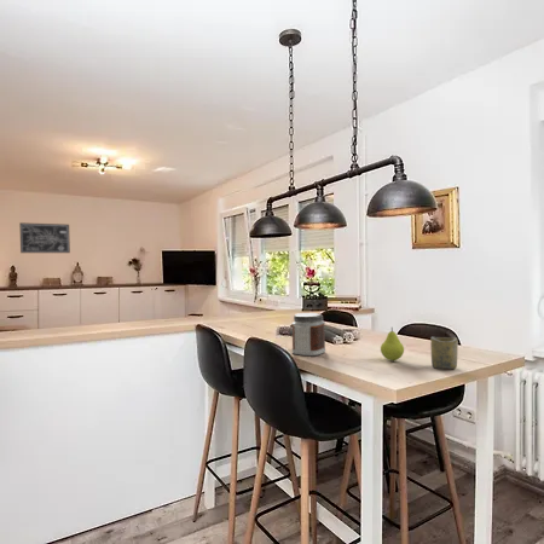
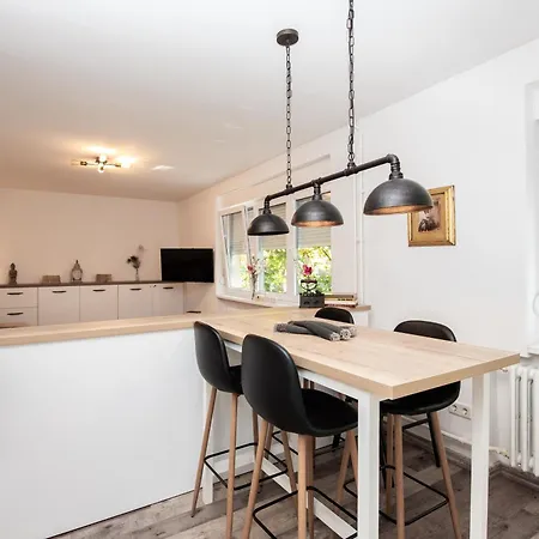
- fruit (392, 343)
- wall art (45, 238)
- jar (308, 332)
- cup (444, 352)
